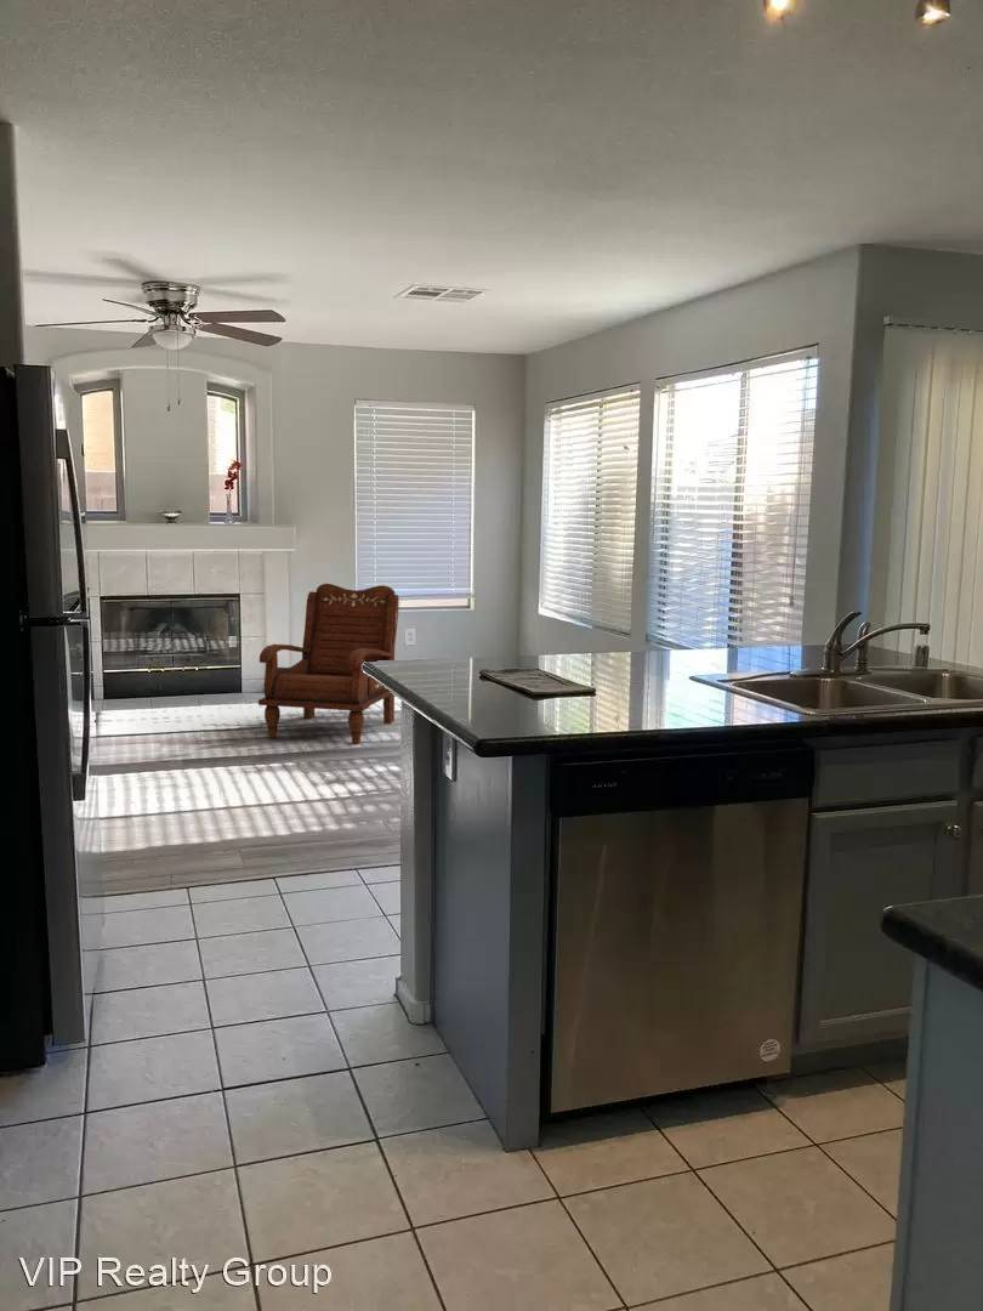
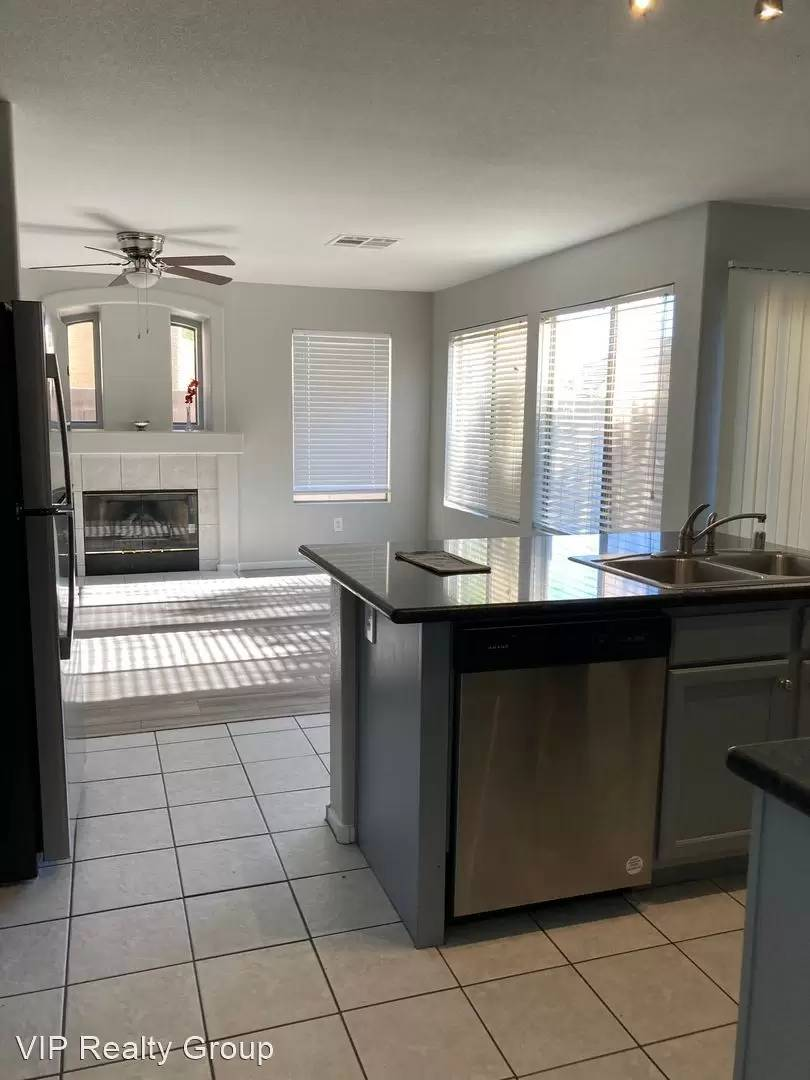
- armchair (334, 659)
